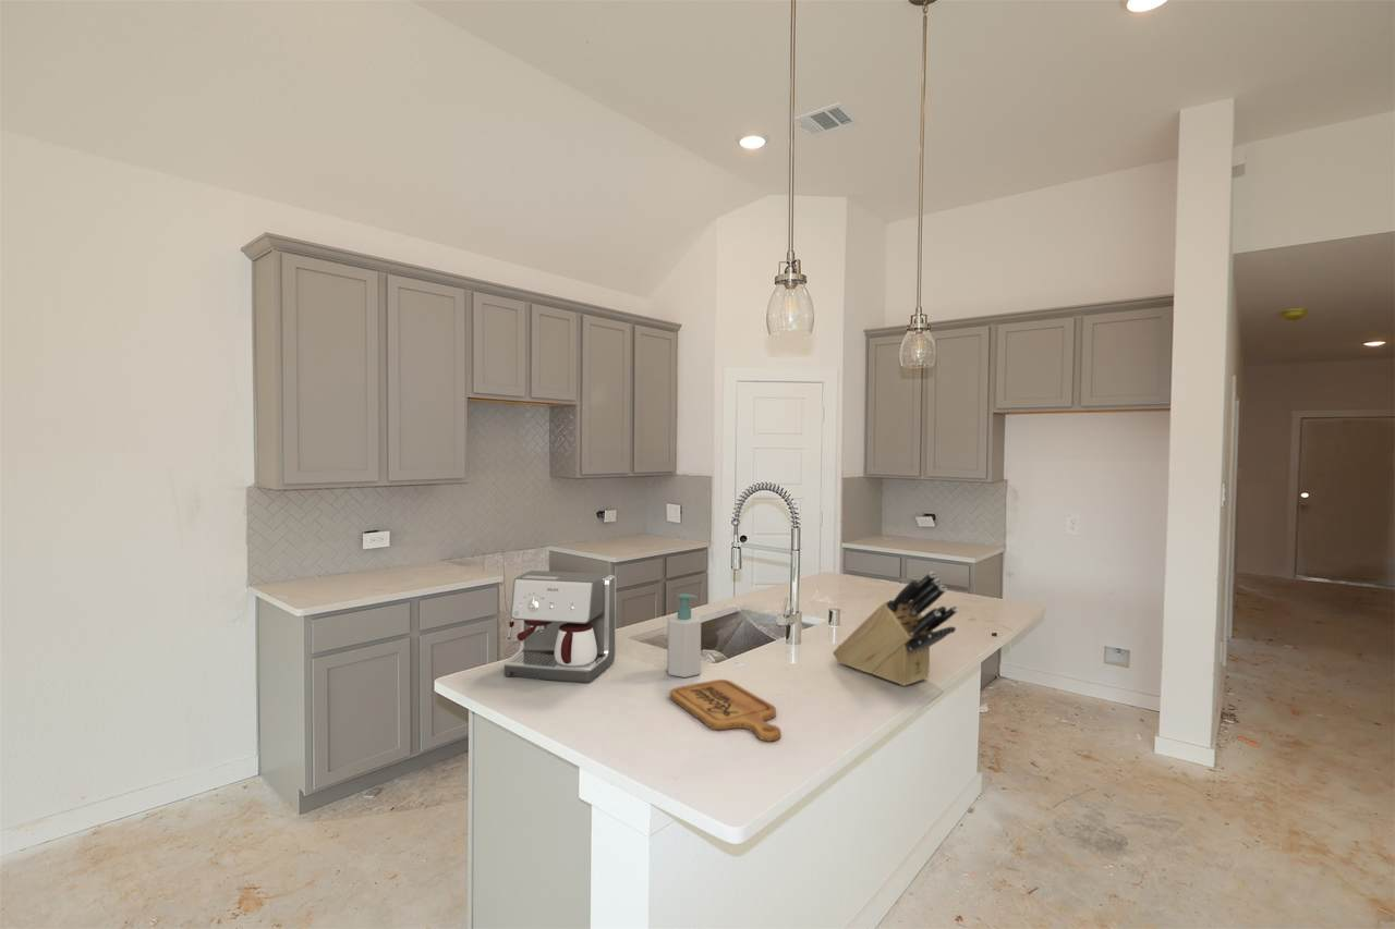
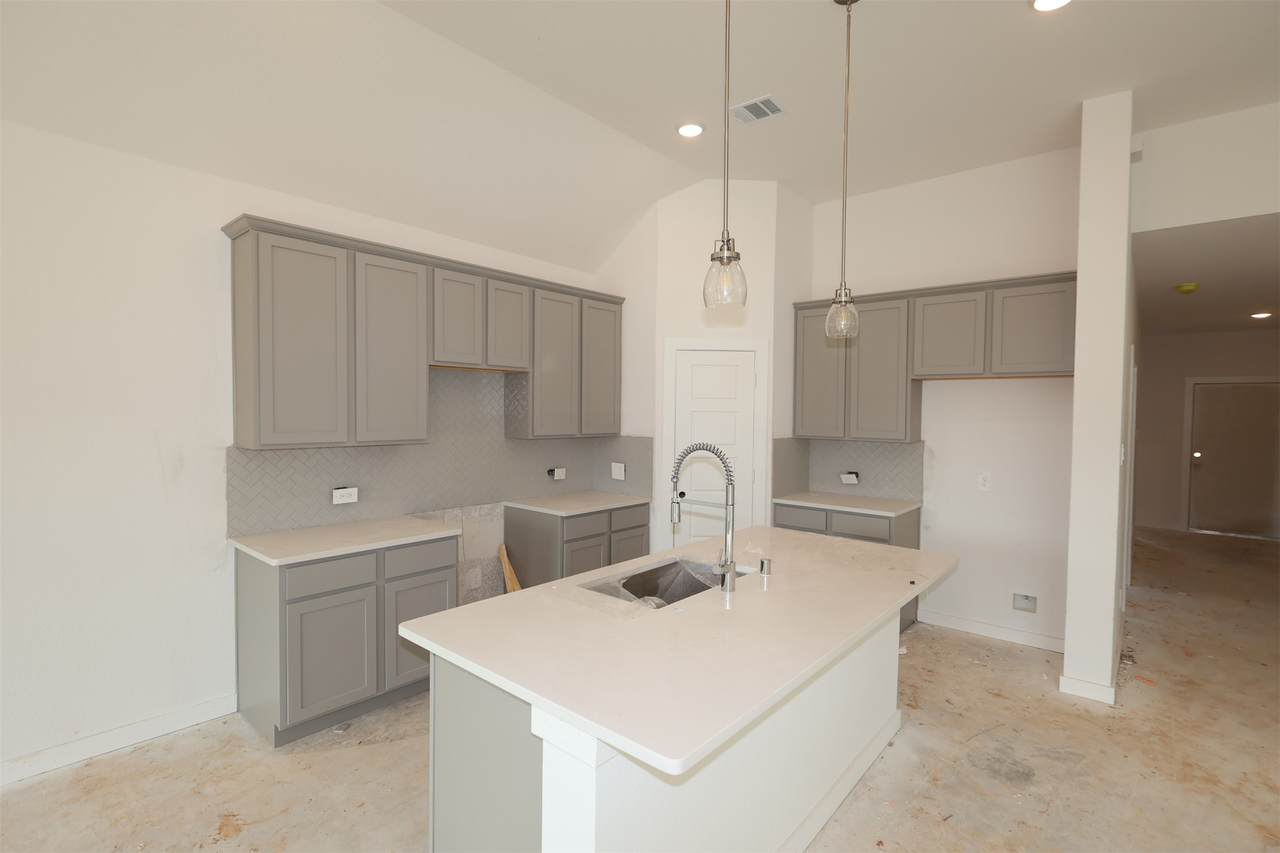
- soap bottle (683, 633)
- cutting board (731, 709)
- knife block (893, 621)
- coffee maker (560, 622)
